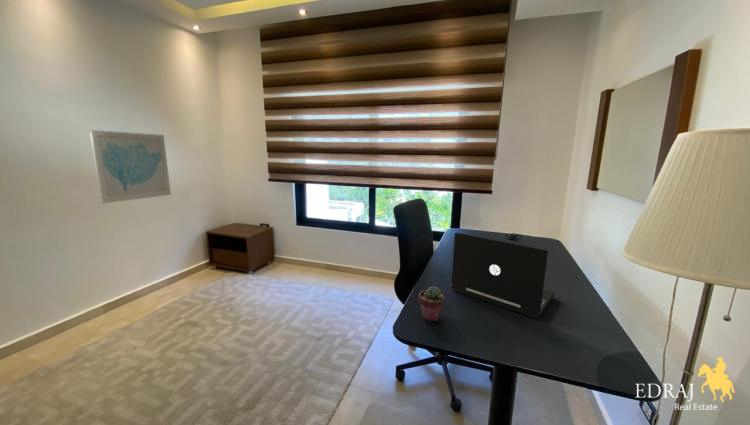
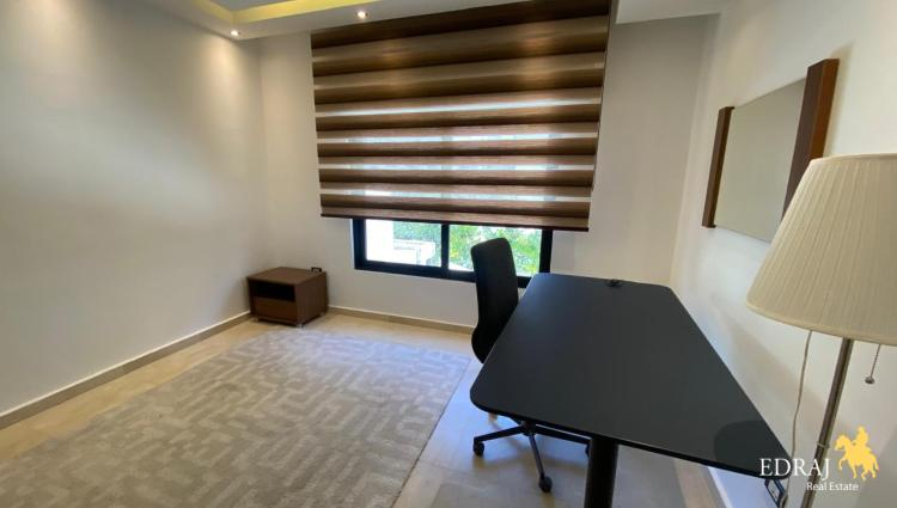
- potted succulent (431, 301)
- laptop (504, 264)
- wall art (135, 166)
